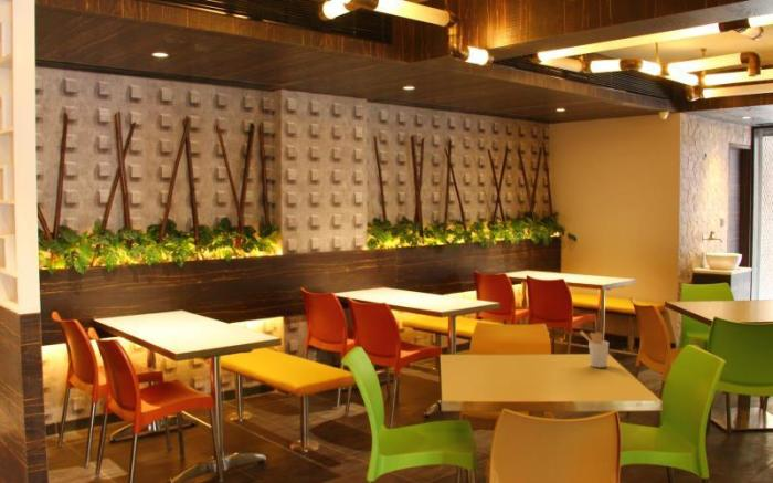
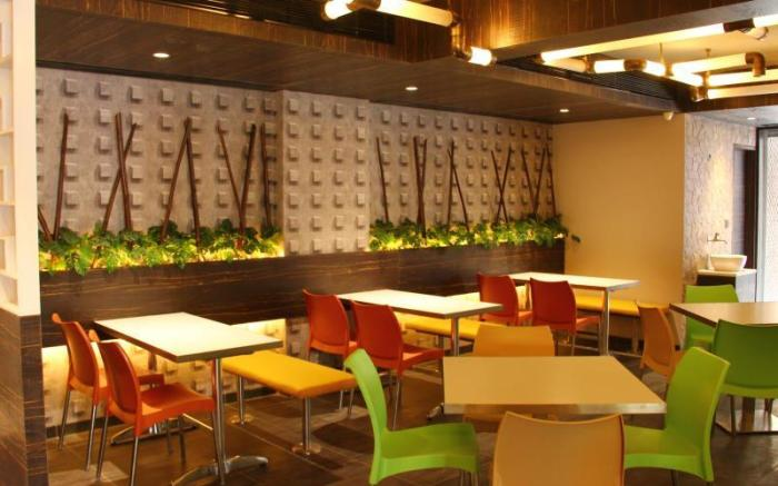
- utensil holder (593, 347)
